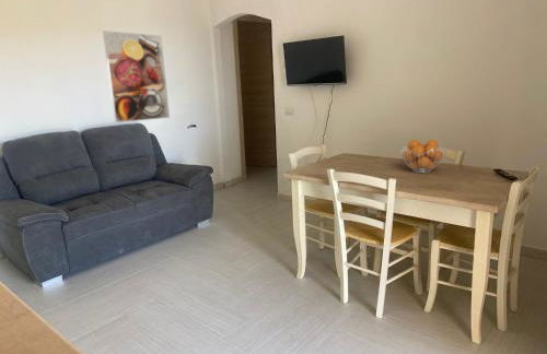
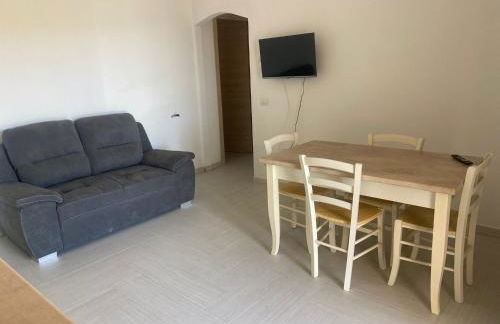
- fruit basket (421, 155)
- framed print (138, 78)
